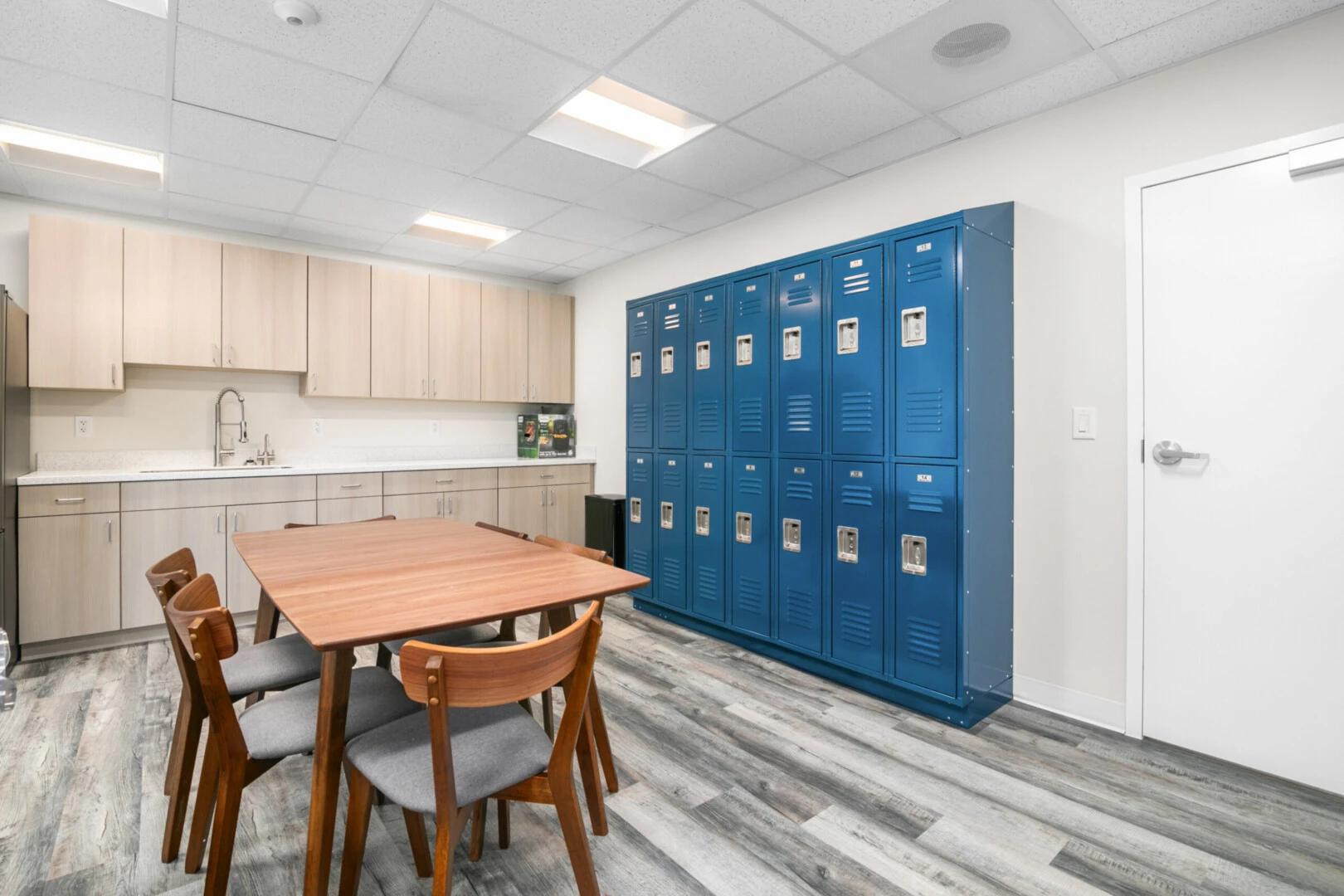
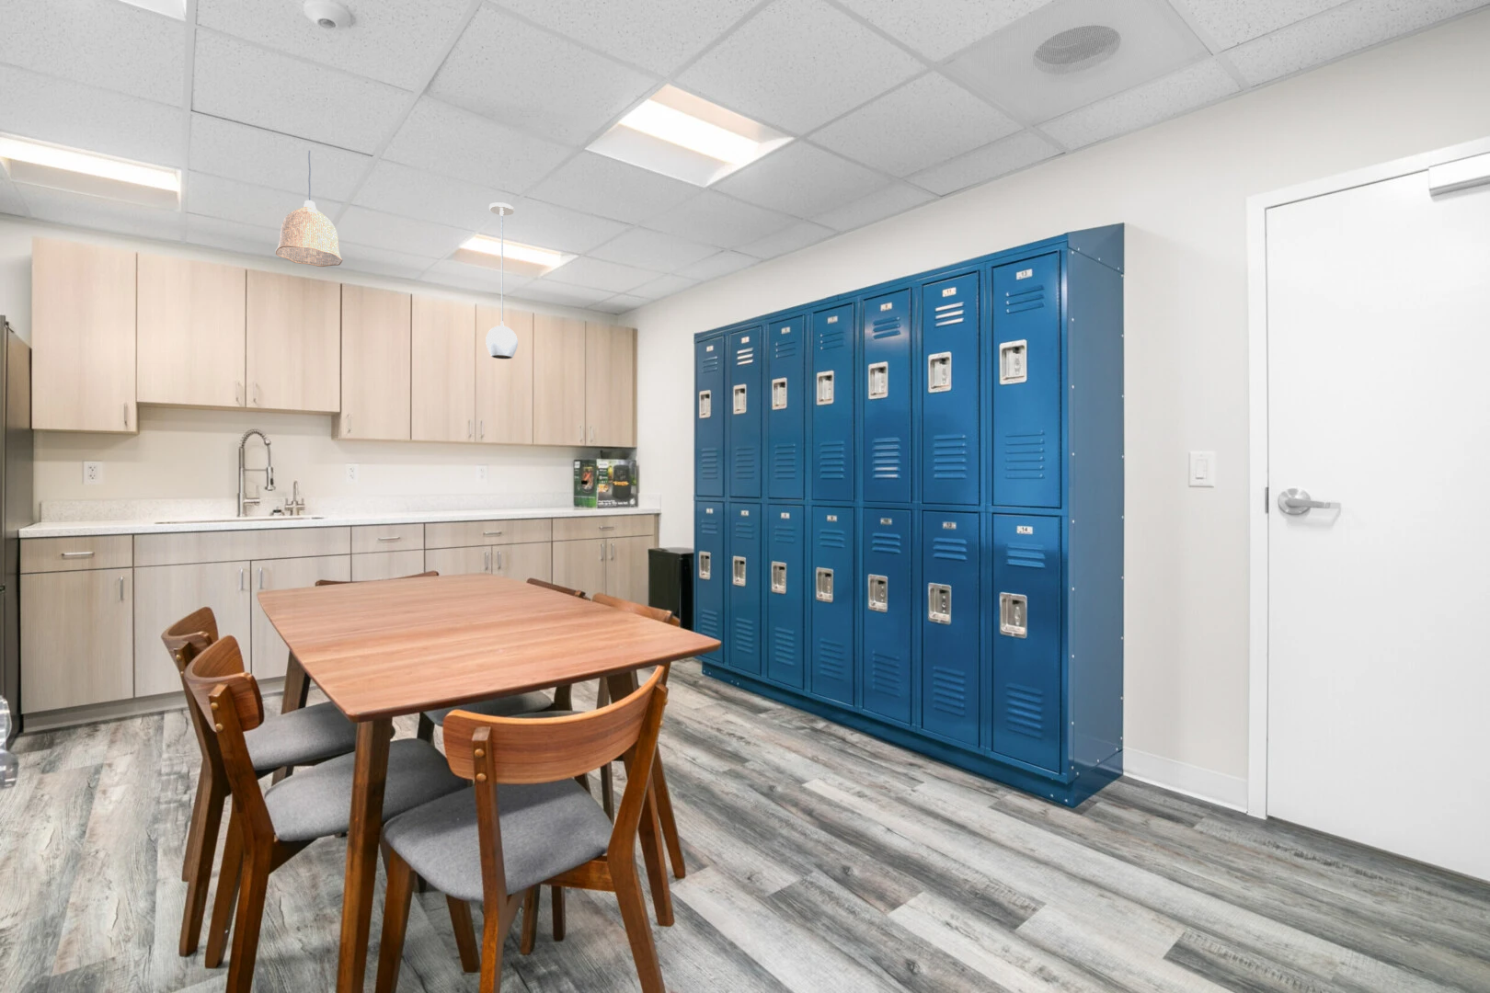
+ pendant lamp (309, 204)
+ light fixture (501, 281)
